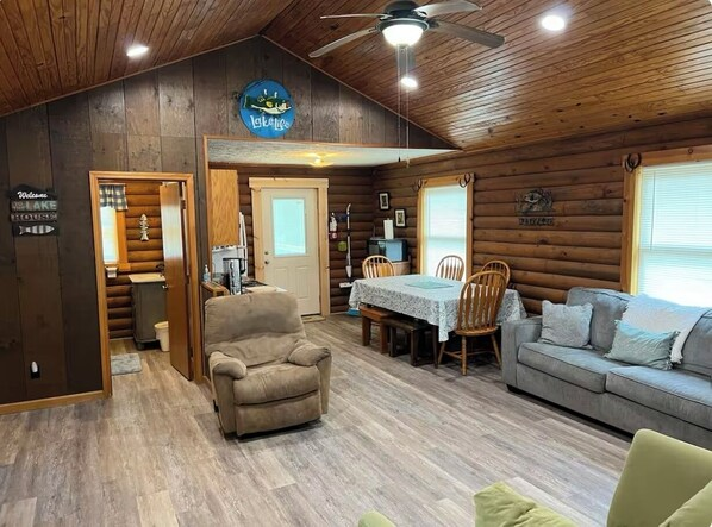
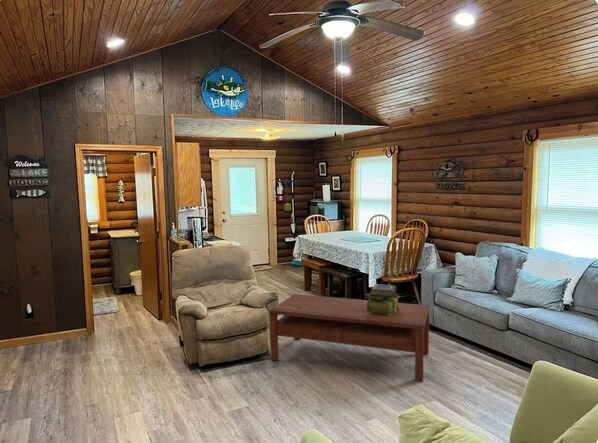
+ coffee table (350, 332)
+ stack of books (382, 298)
